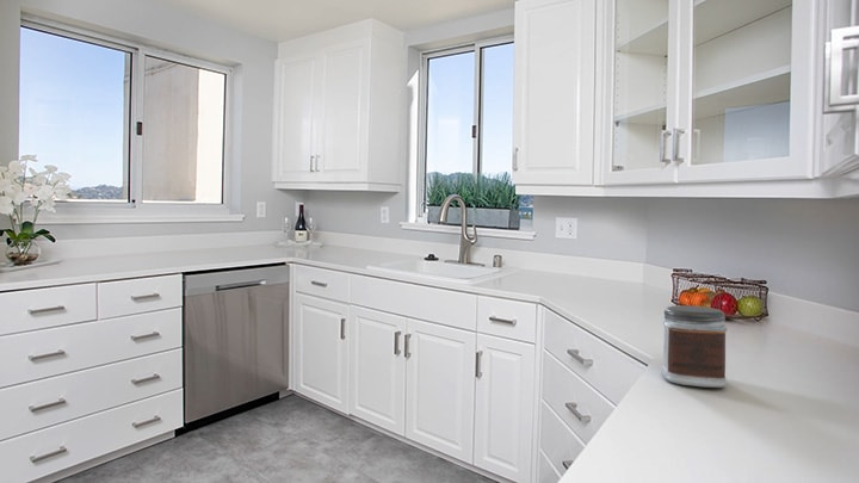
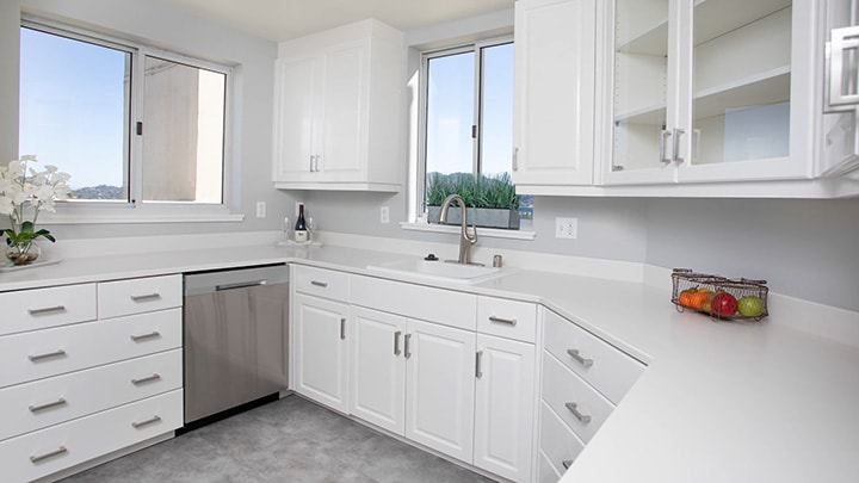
- jar (693, 343)
